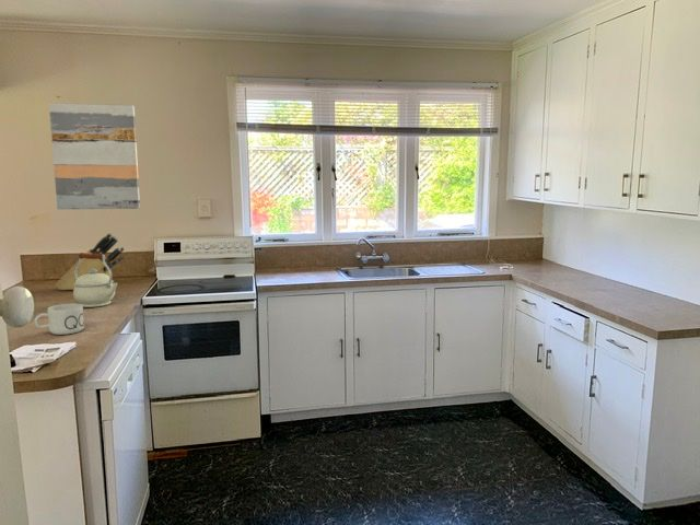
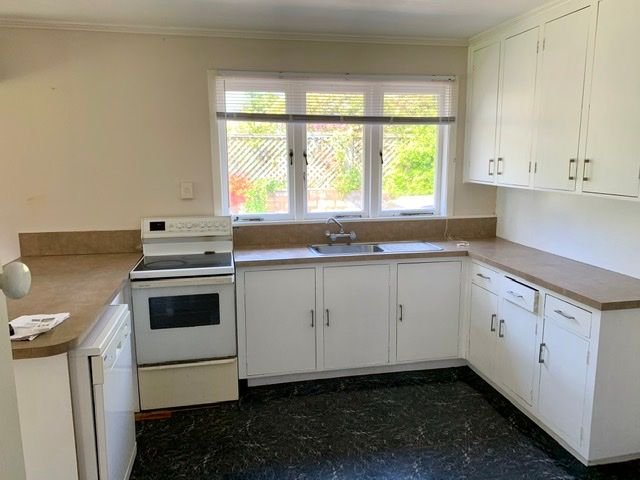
- knife block (90, 260)
- wall art (95, 156)
- kettle (95, 279)
- mug (59, 319)
